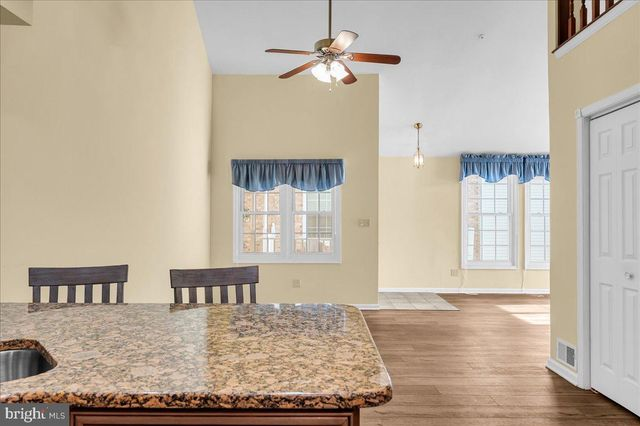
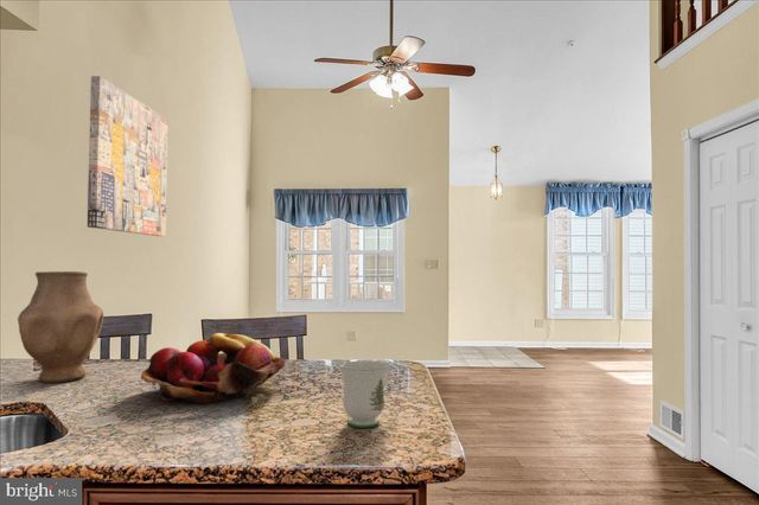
+ vase (60, 325)
+ mug (369, 391)
+ wall art (133, 166)
+ fruit basket (217, 363)
